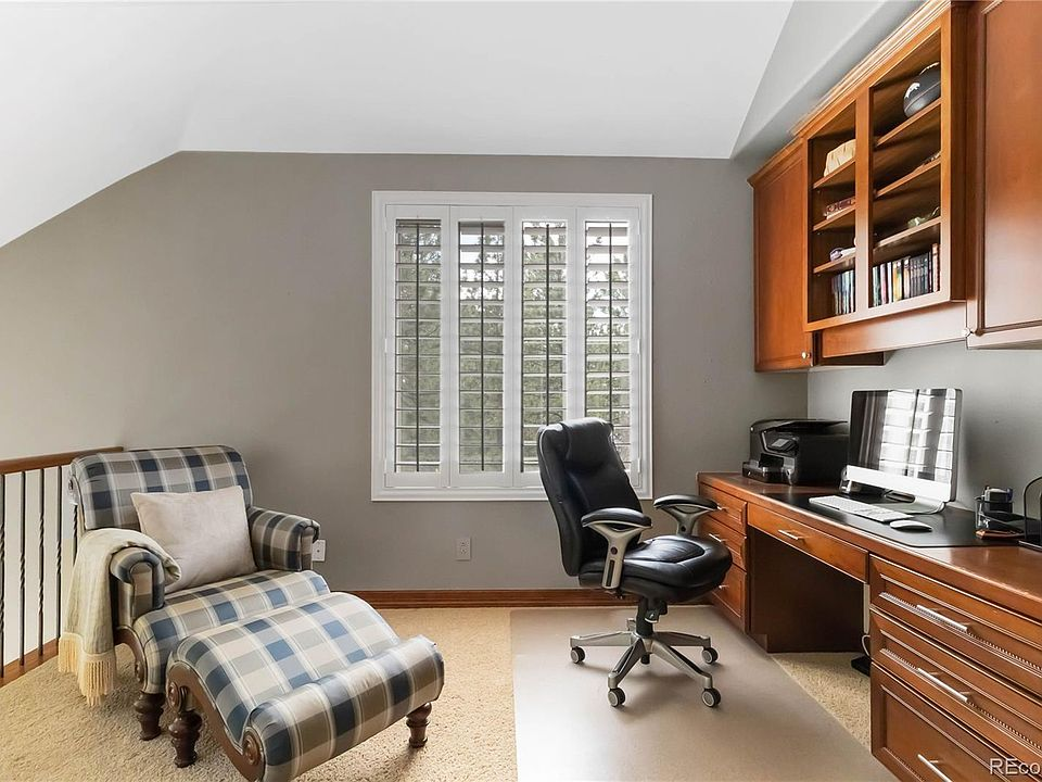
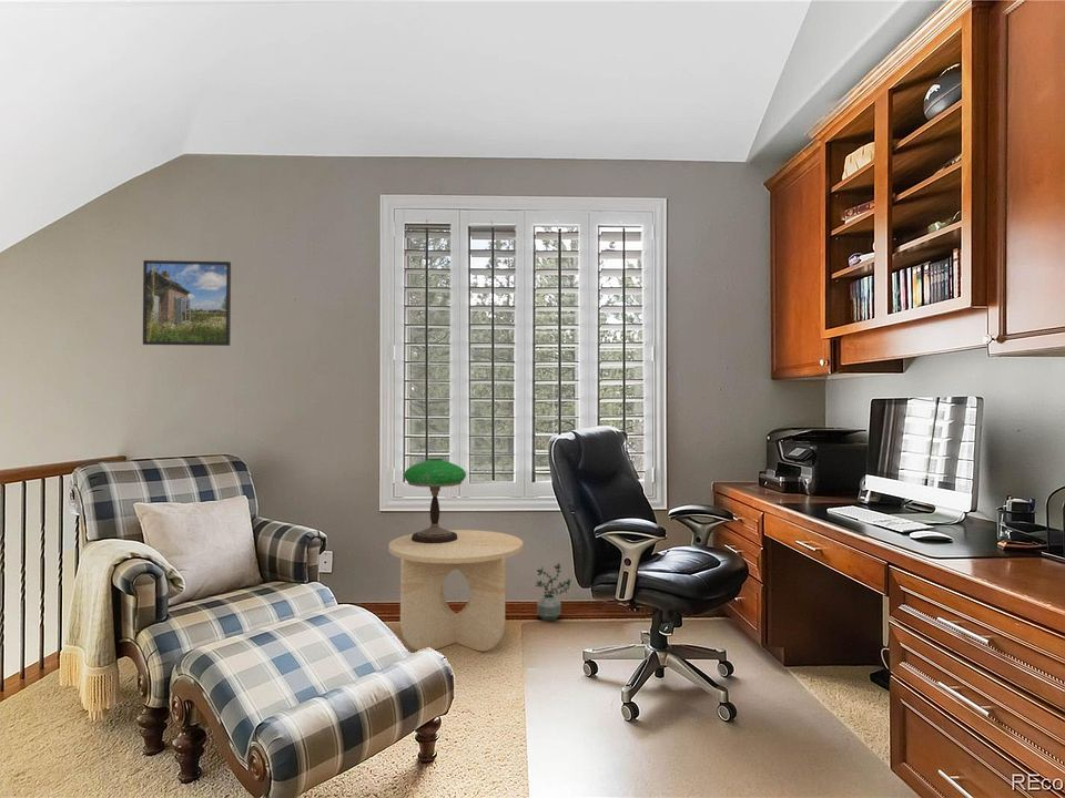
+ potted plant (552, 591)
+ table lamp (435, 498)
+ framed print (186, 303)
+ side table (444, 596)
